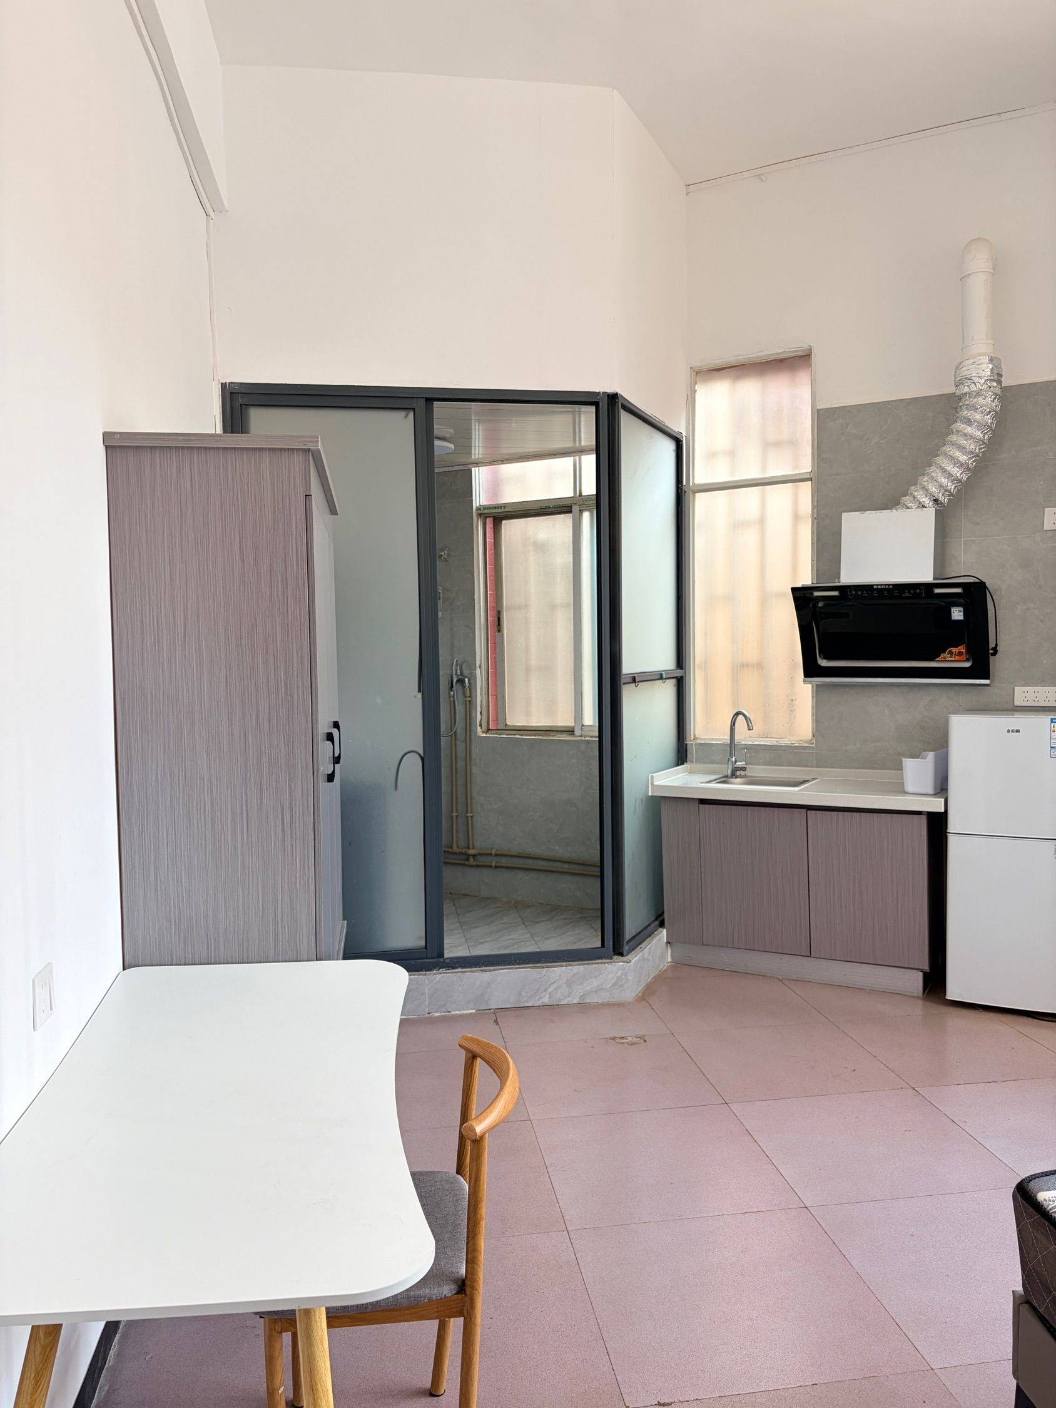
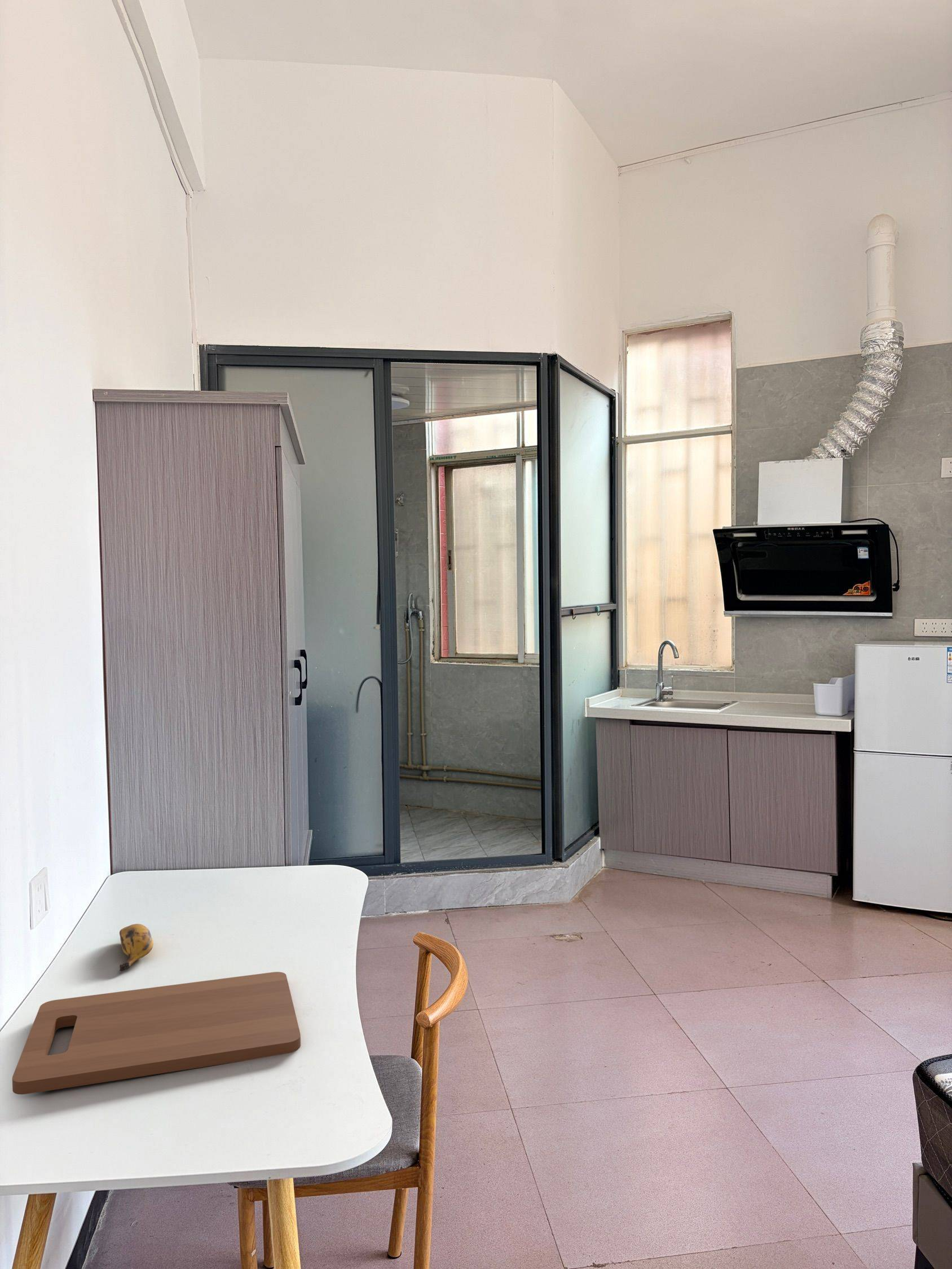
+ cutting board (165, 1025)
+ banana (135, 941)
